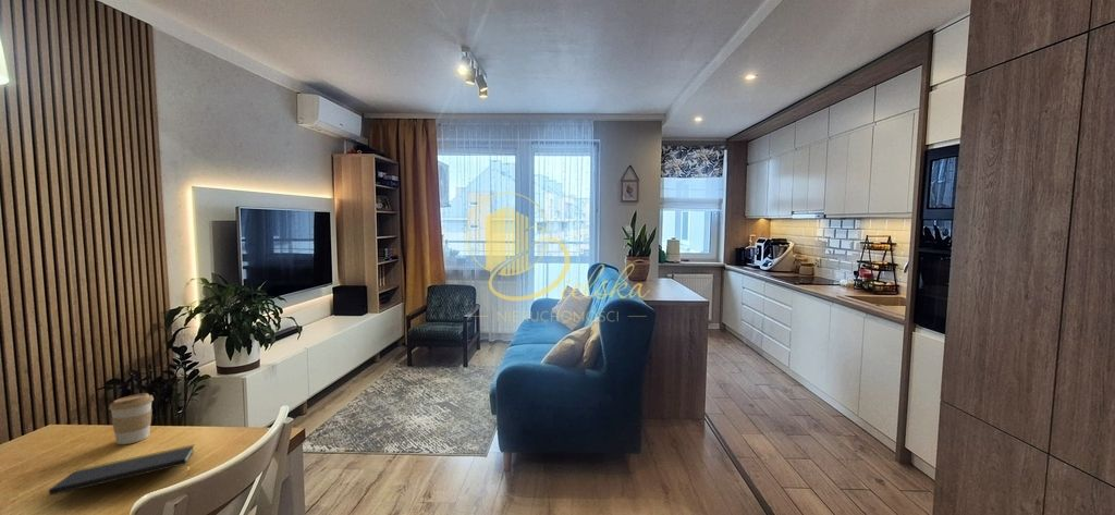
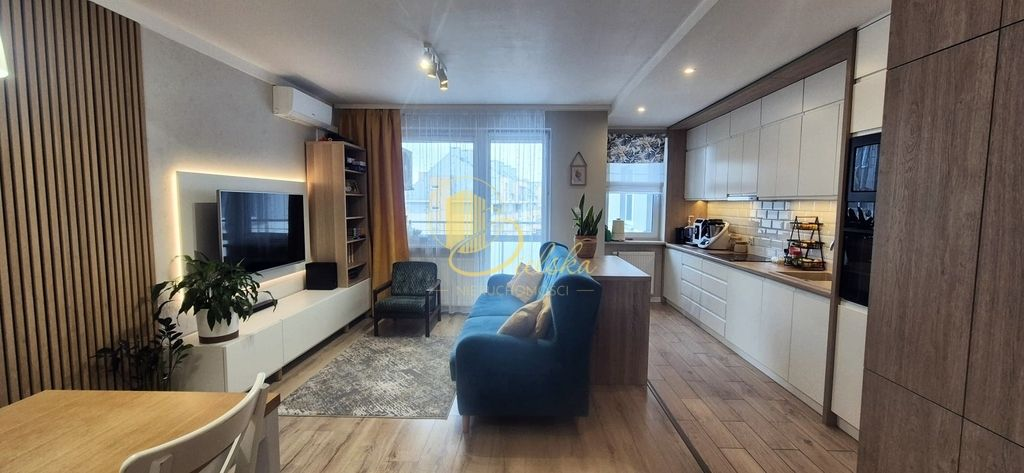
- notepad (131, 467)
- coffee cup (132, 417)
